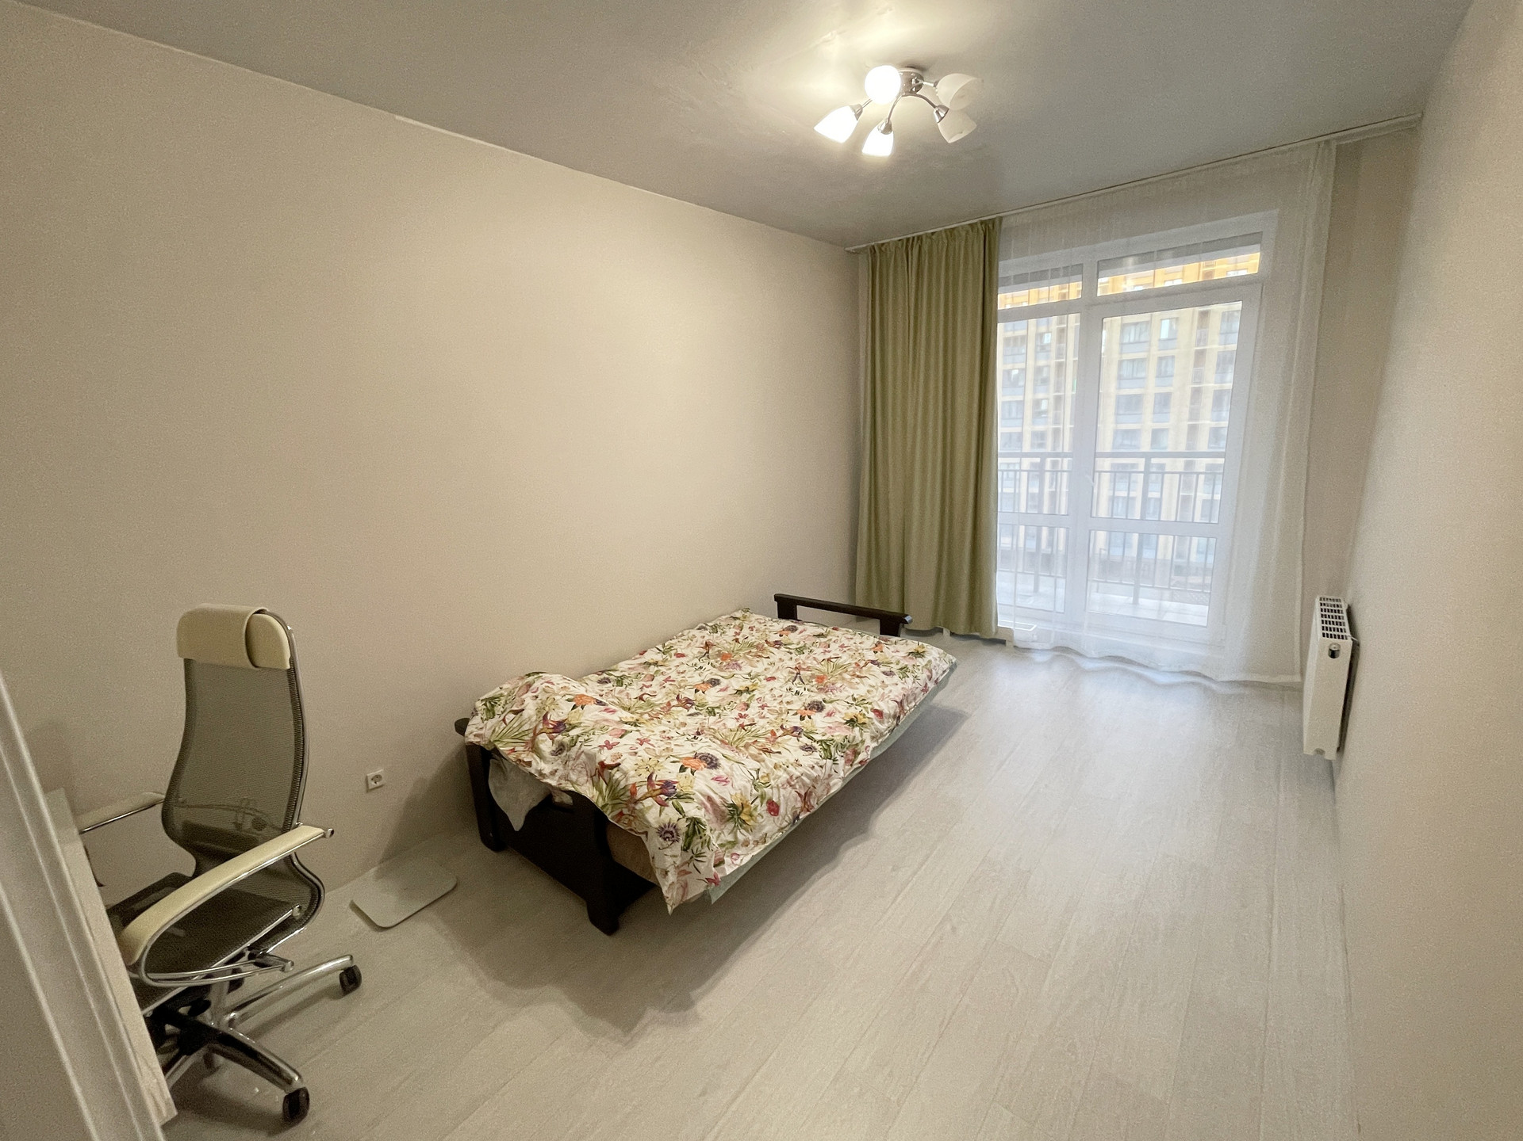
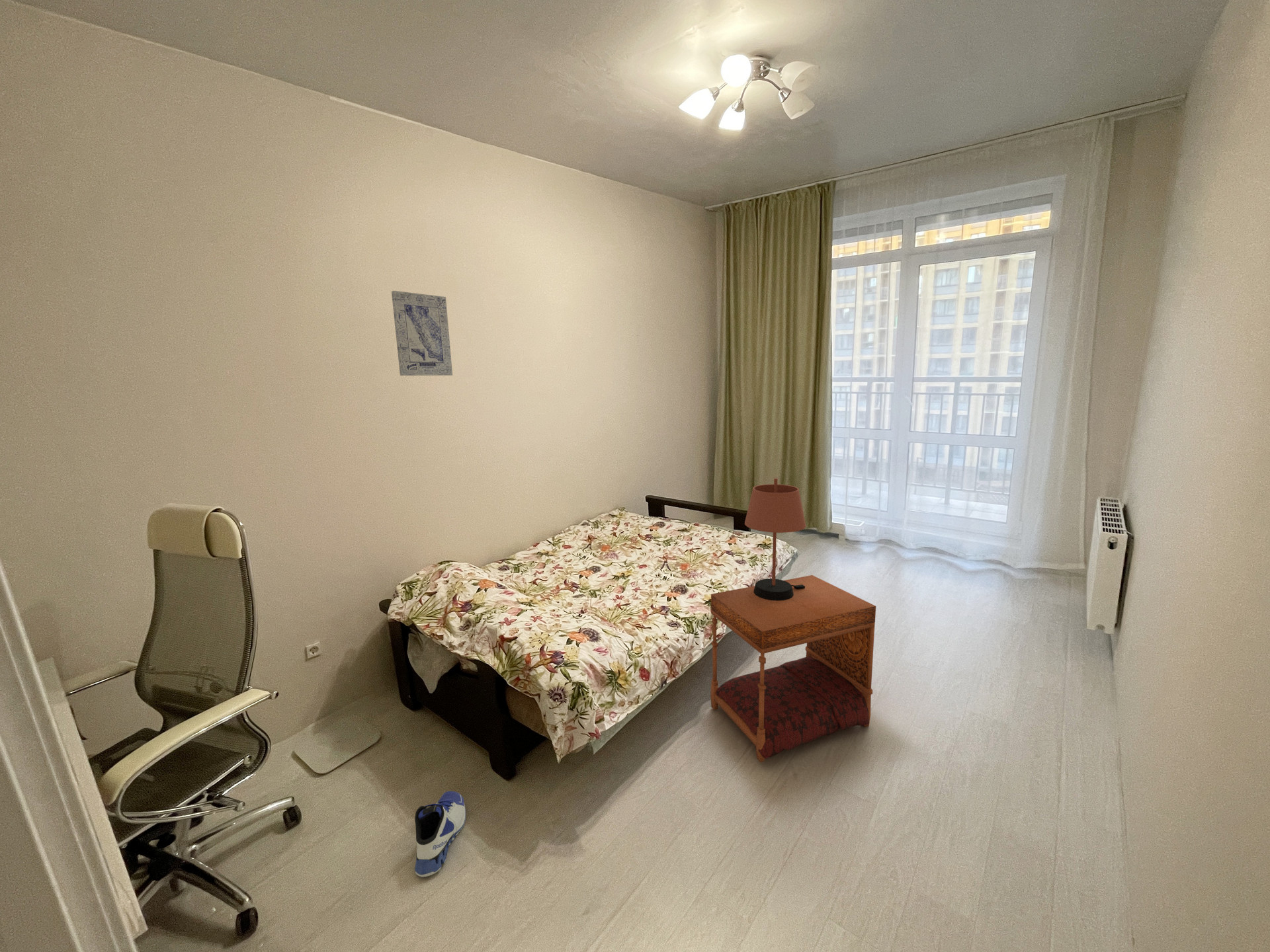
+ table lamp (776, 536)
+ wall art (423, 335)
+ sneaker (440, 818)
+ canopy bed (790, 661)
